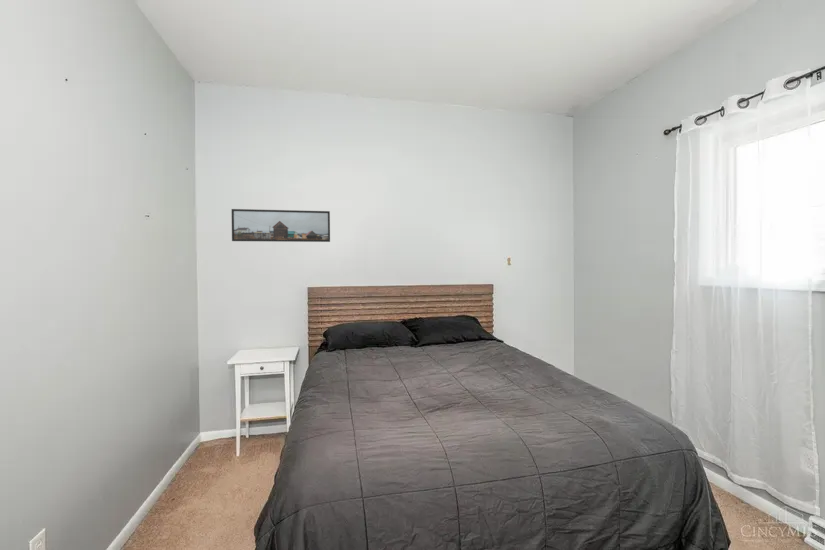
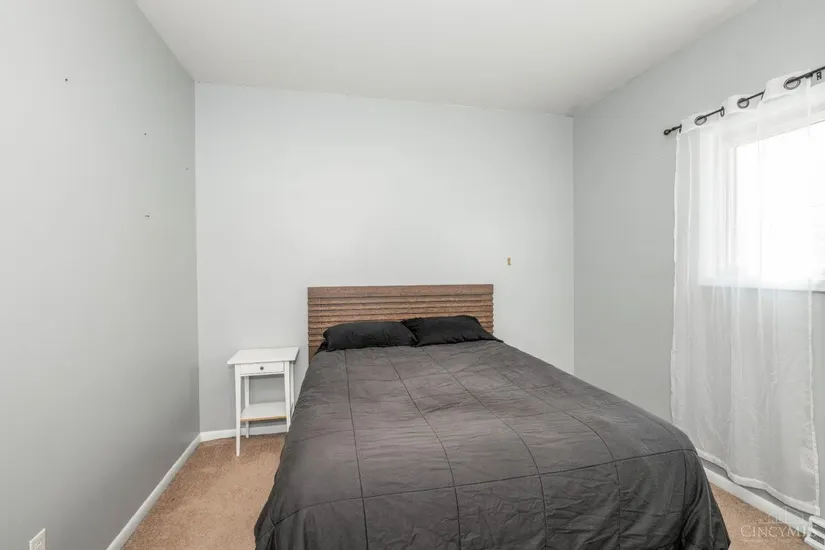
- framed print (282, 225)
